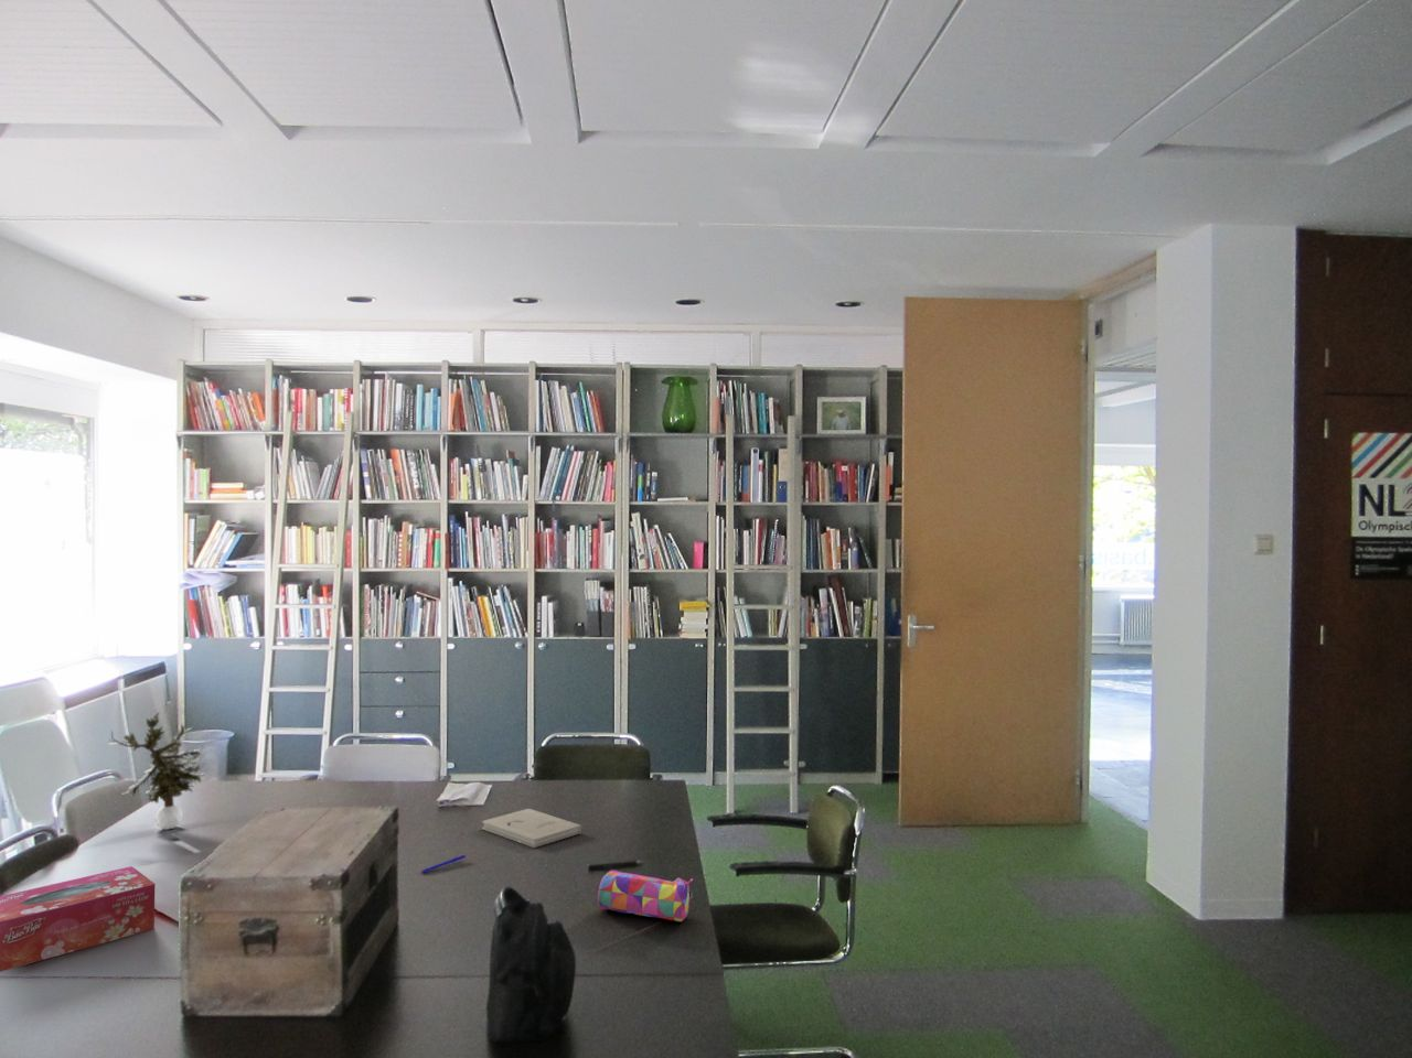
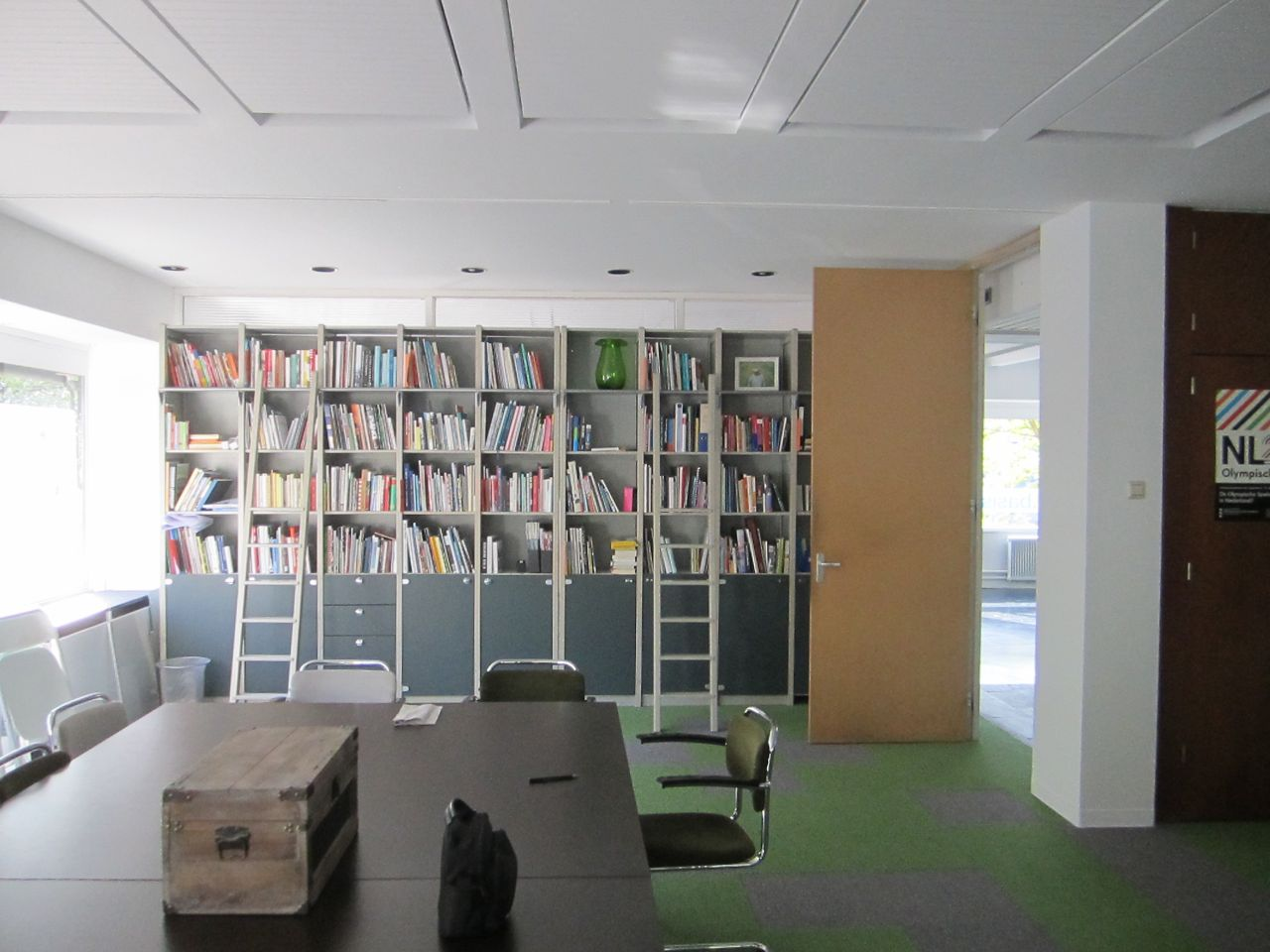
- pencil case (645, 894)
- book (530, 827)
- tissue box (67, 916)
- potted plant (158, 771)
- pen (443, 864)
